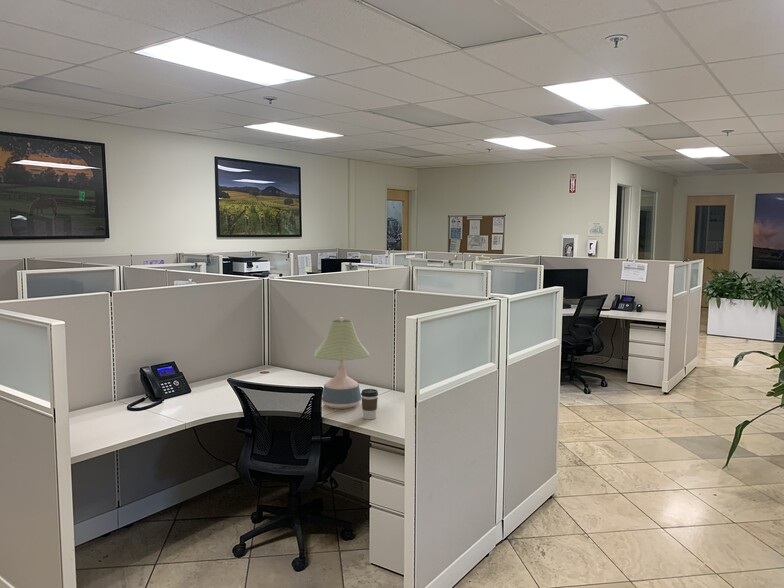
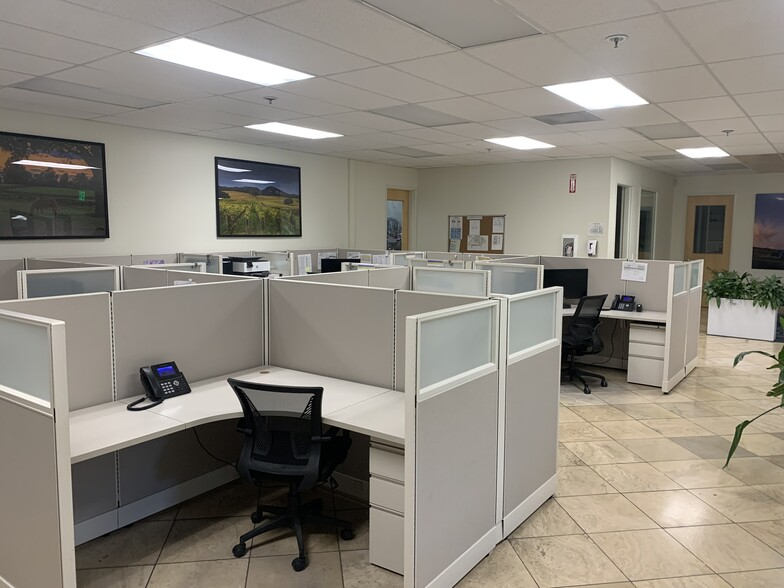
- desk lamp (341, 361)
- coffee cup (369, 404)
